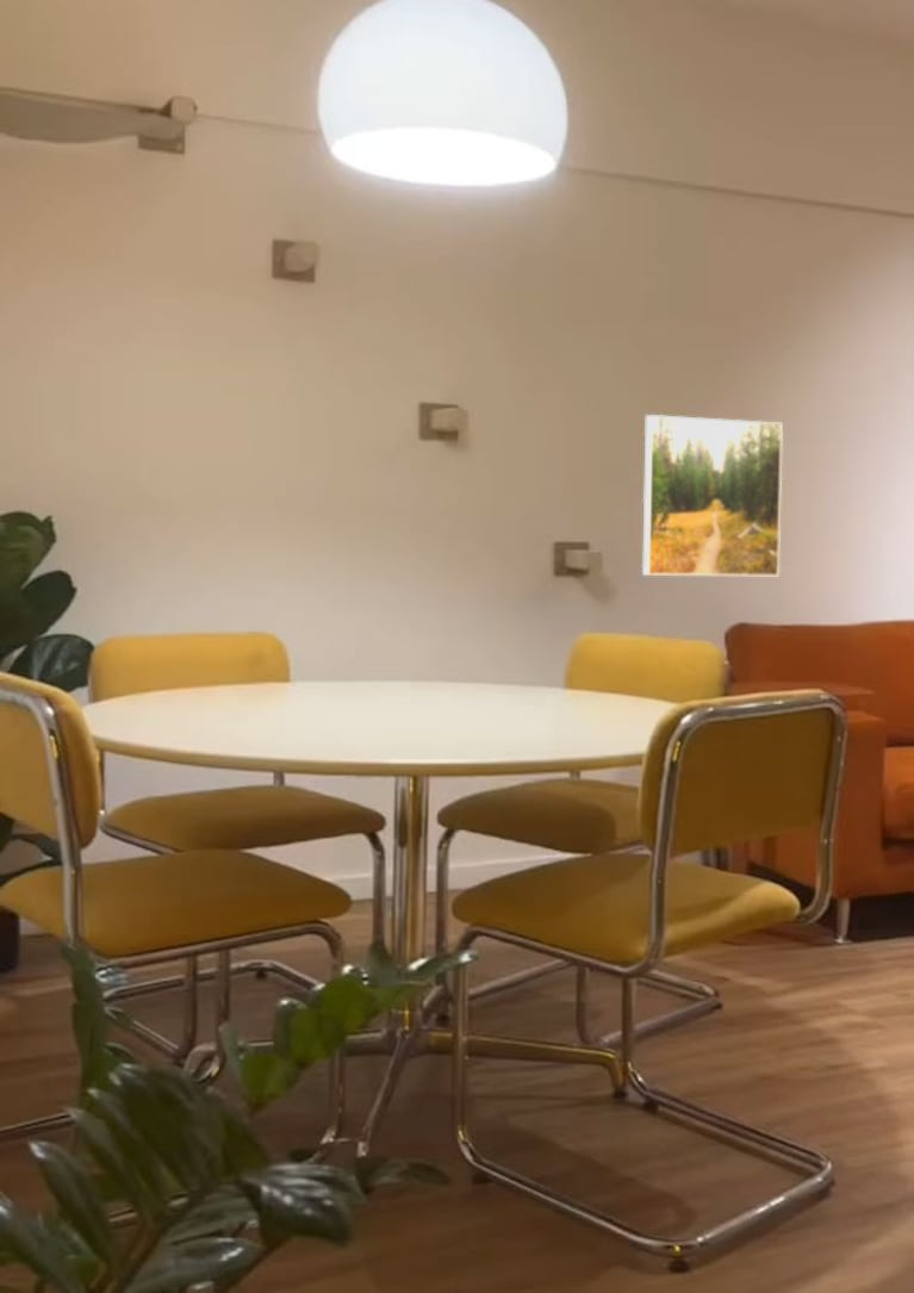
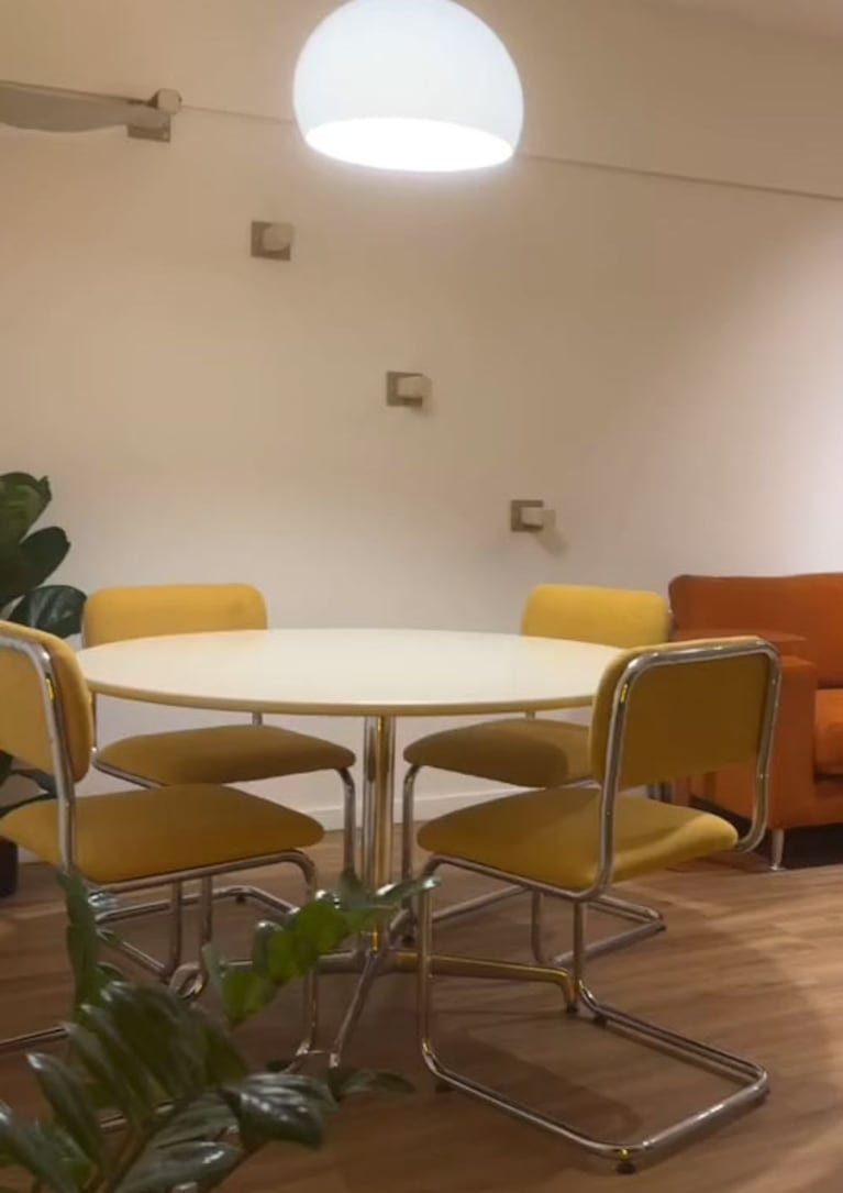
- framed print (713, 497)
